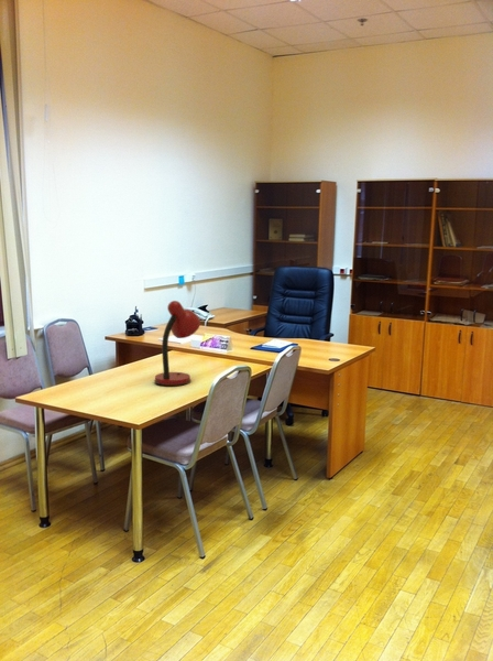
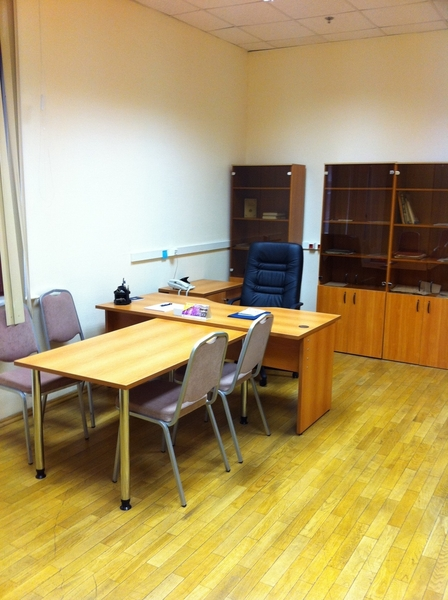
- desk lamp (178, 337)
